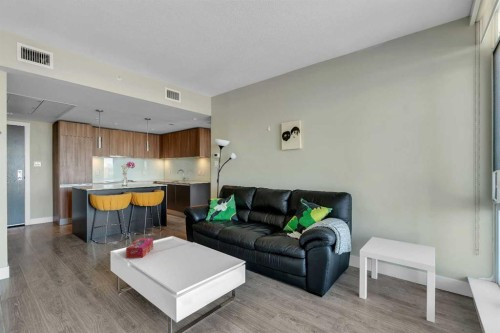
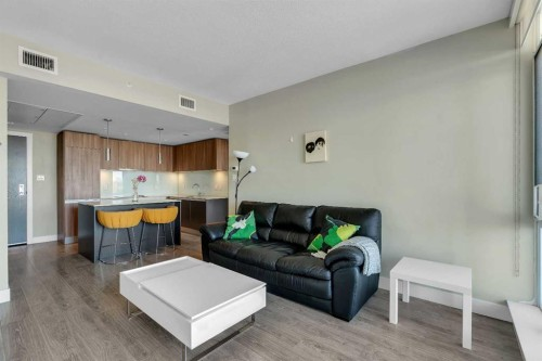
- tissue box (140, 247)
